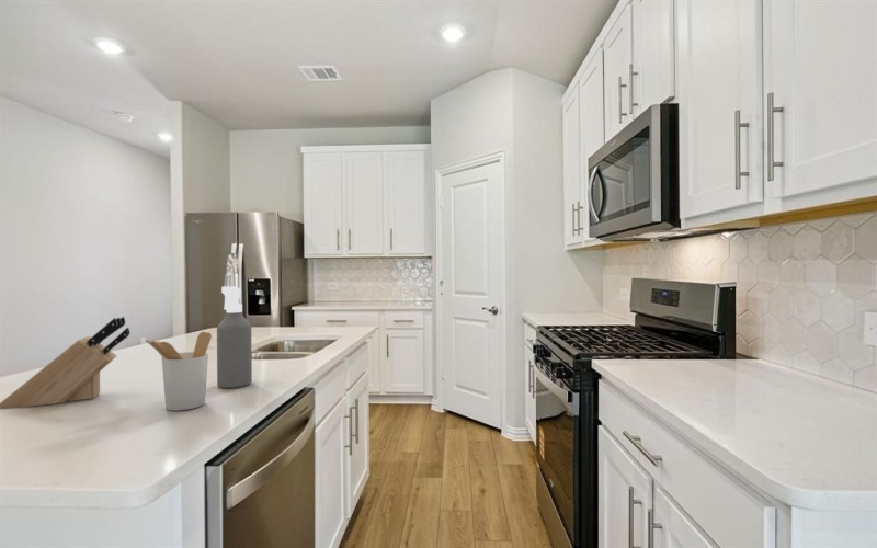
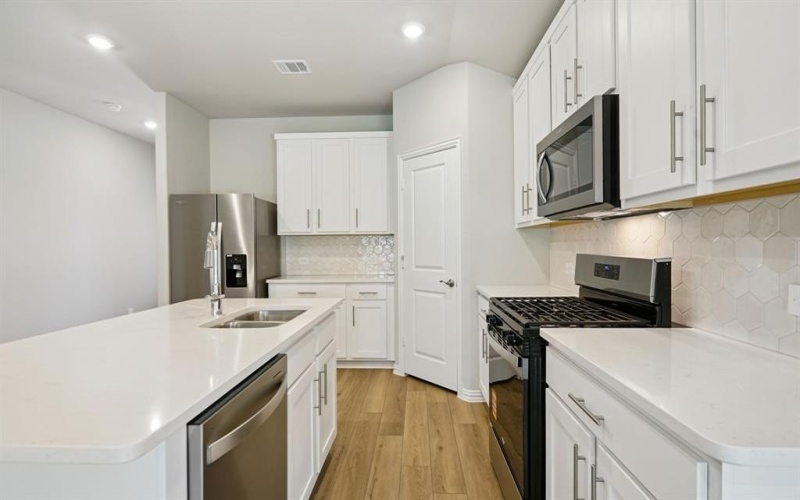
- spray bottle (232, 334)
- knife block (70, 358)
- utensil holder (178, 370)
